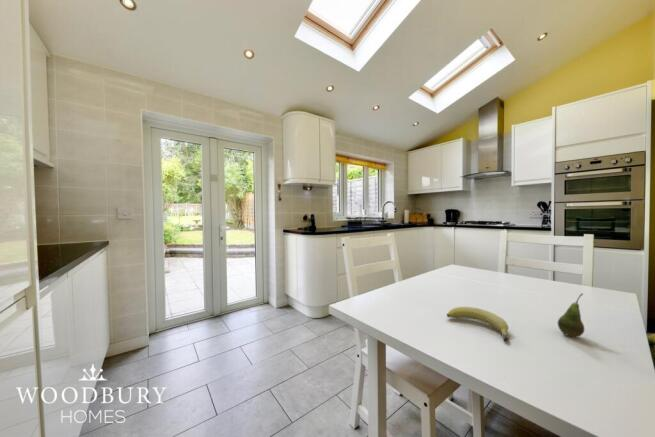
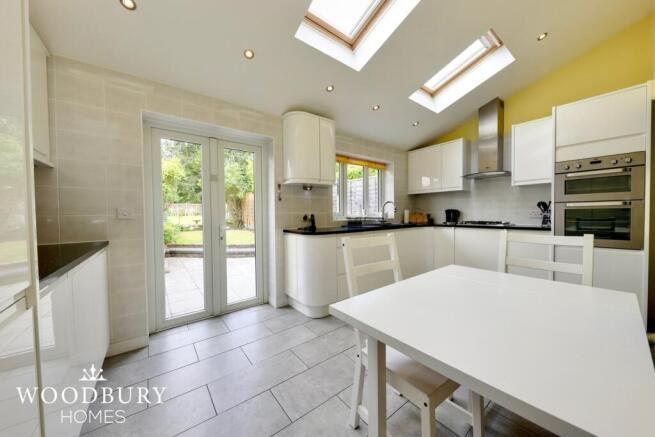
- fruit (570, 314)
- fruit (480, 319)
